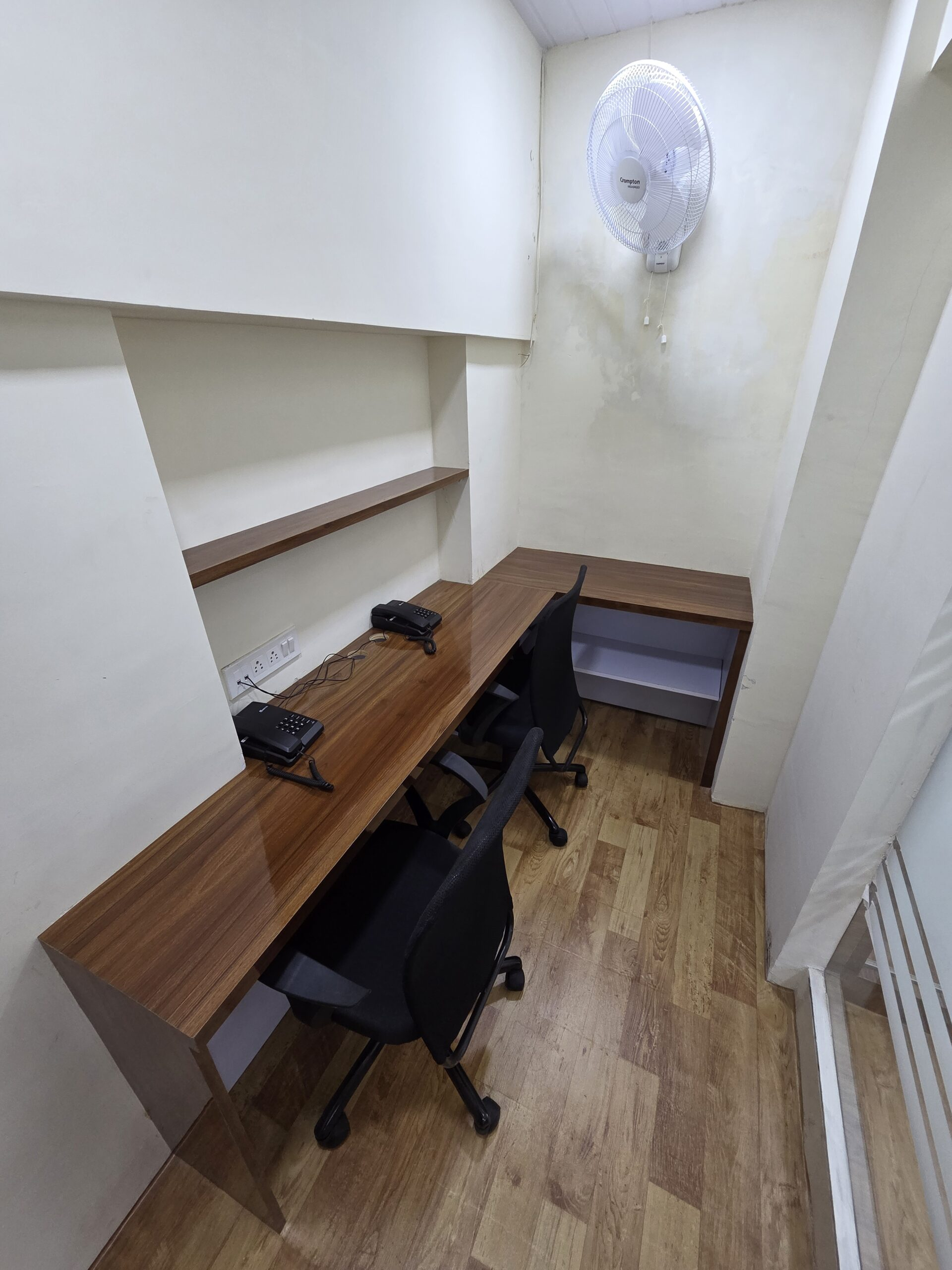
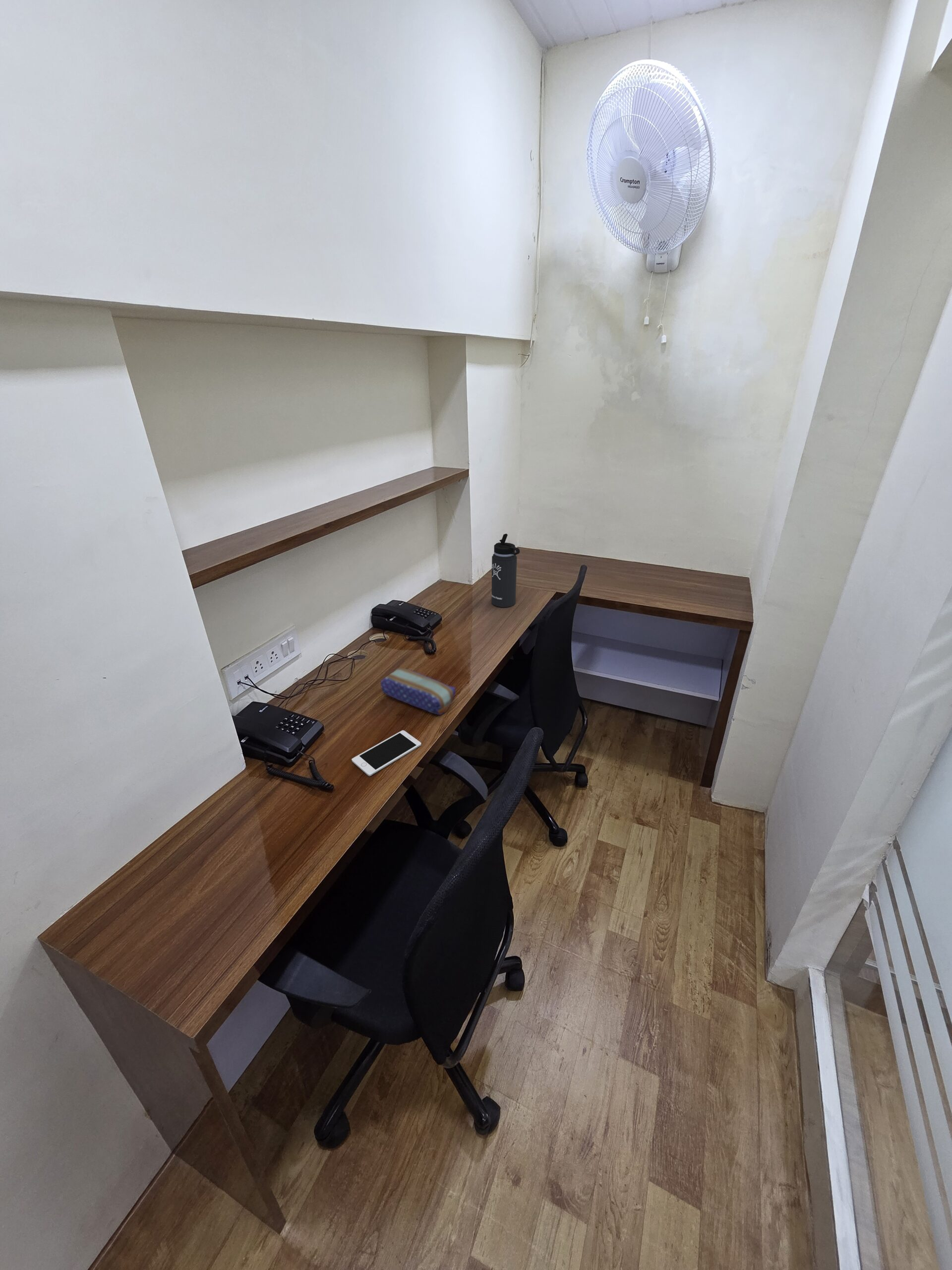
+ pencil case (417, 689)
+ thermos bottle (506, 570)
+ cell phone (387, 752)
